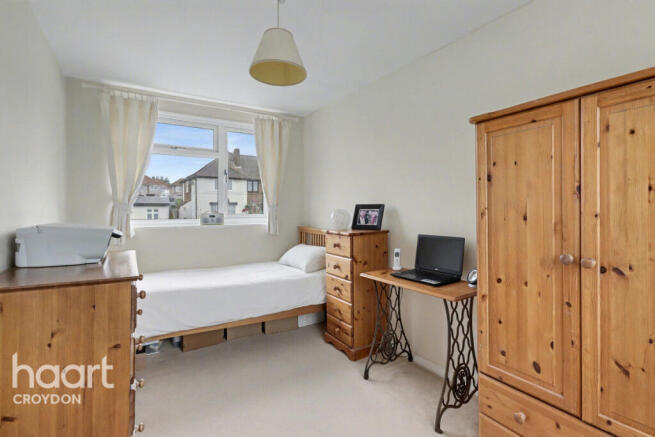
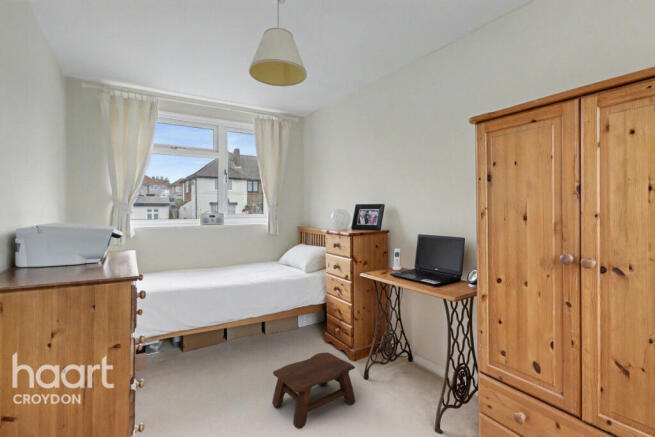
+ stool (312, 384)
